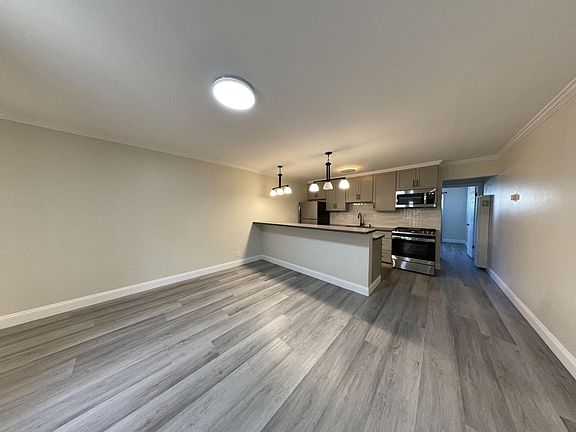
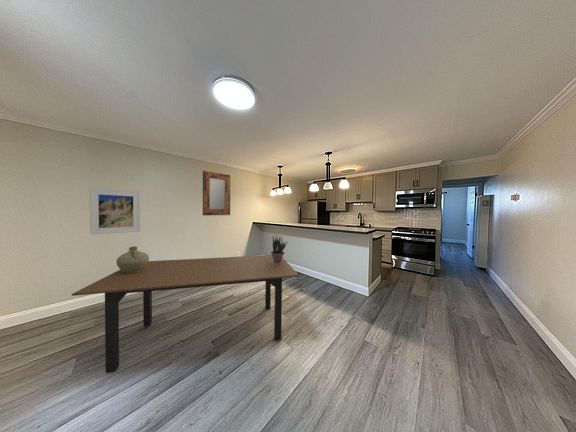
+ ceramic jug (133, 258)
+ dining table (204, 286)
+ potted plant (278, 248)
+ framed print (116, 211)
+ home mirror (217, 194)
